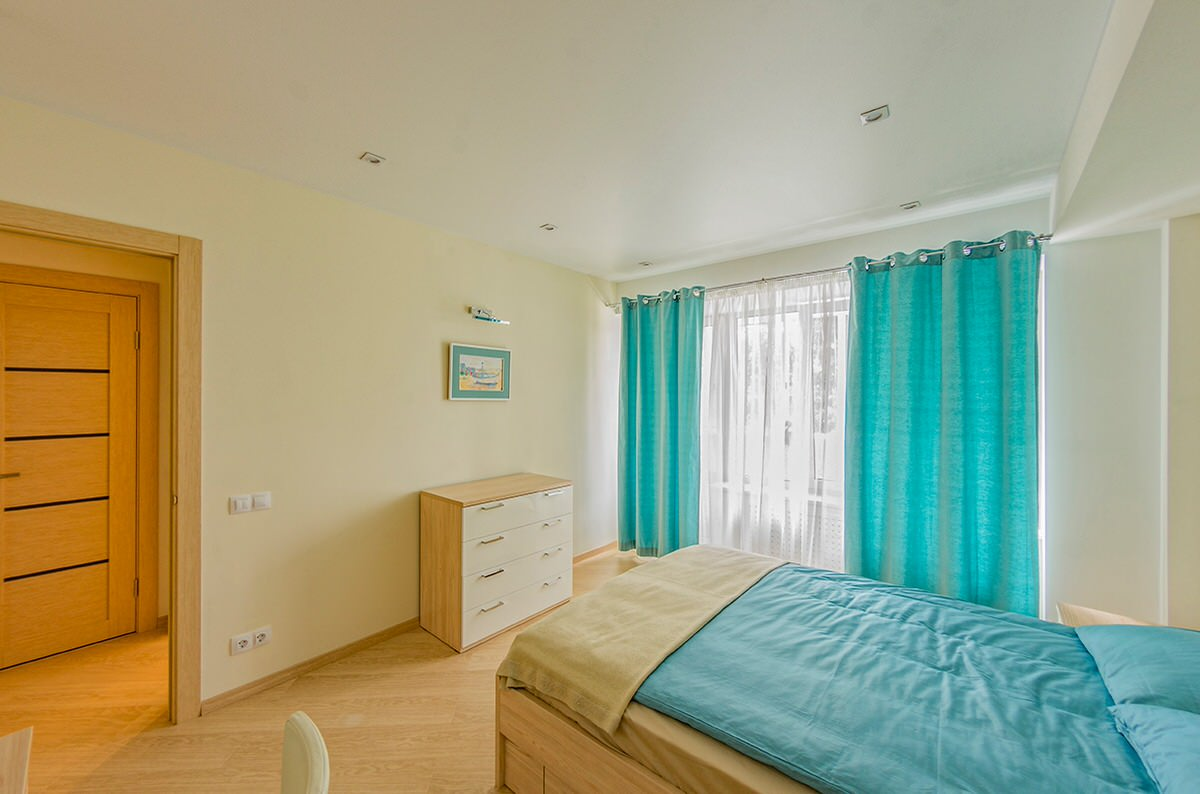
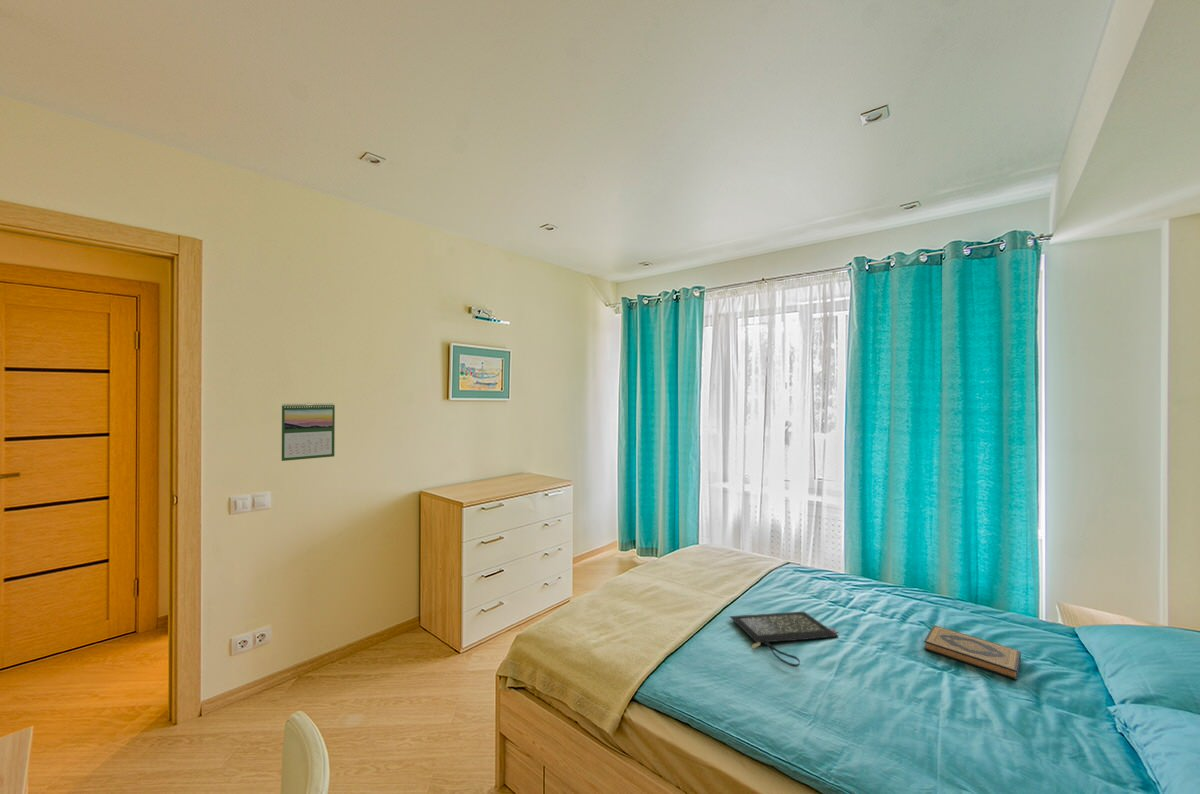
+ calendar (309, 430)
+ clutch bag (779, 627)
+ hardback book (971, 649)
